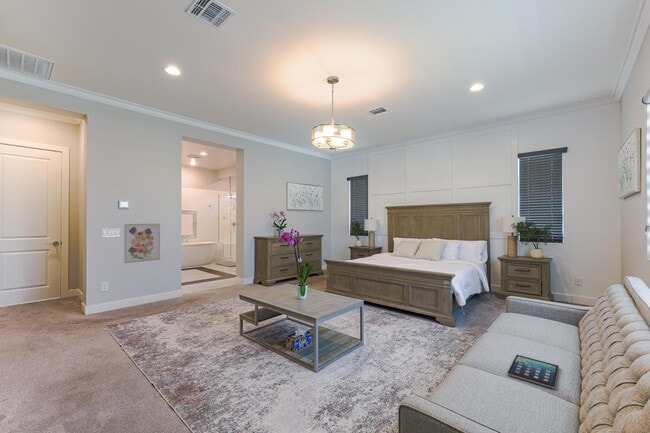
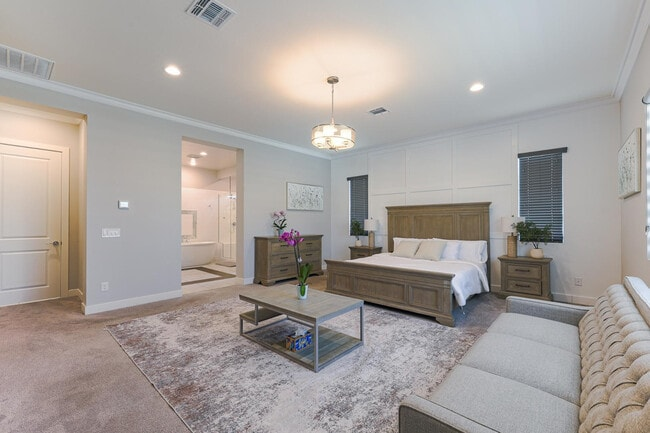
- wall art (142, 242)
- tablet (533, 370)
